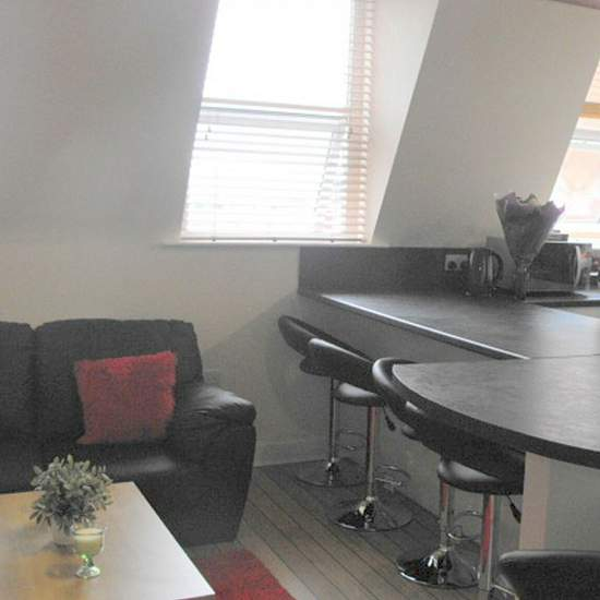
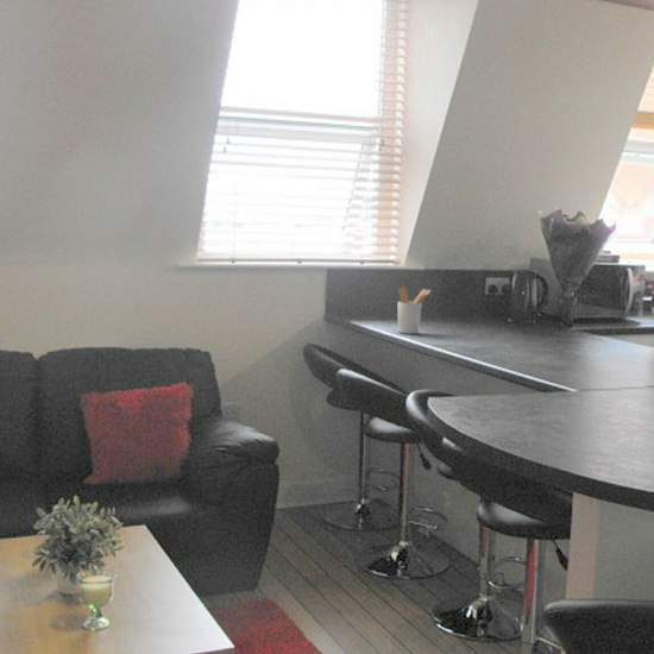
+ utensil holder (414, 309)
